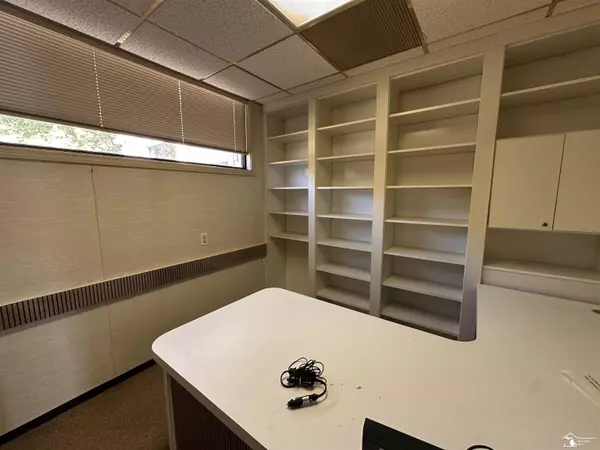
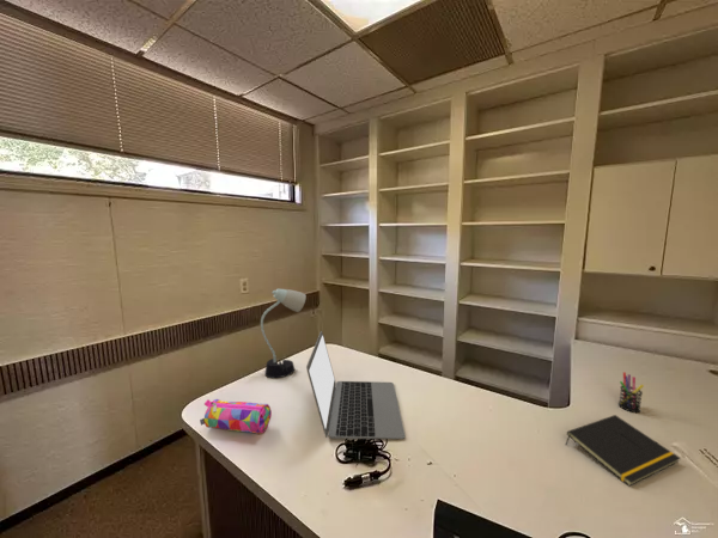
+ desk lamp (266, 337)
+ notepad (621, 445)
+ pen holder (628, 391)
+ laptop (357, 381)
+ pencil case (236, 415)
